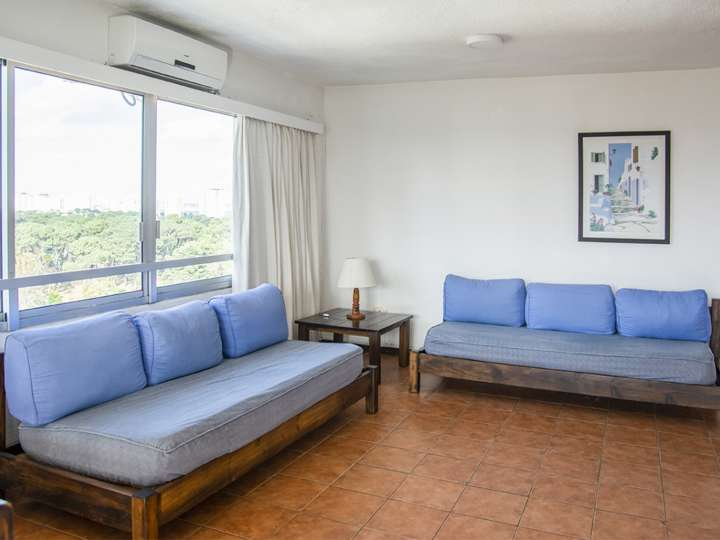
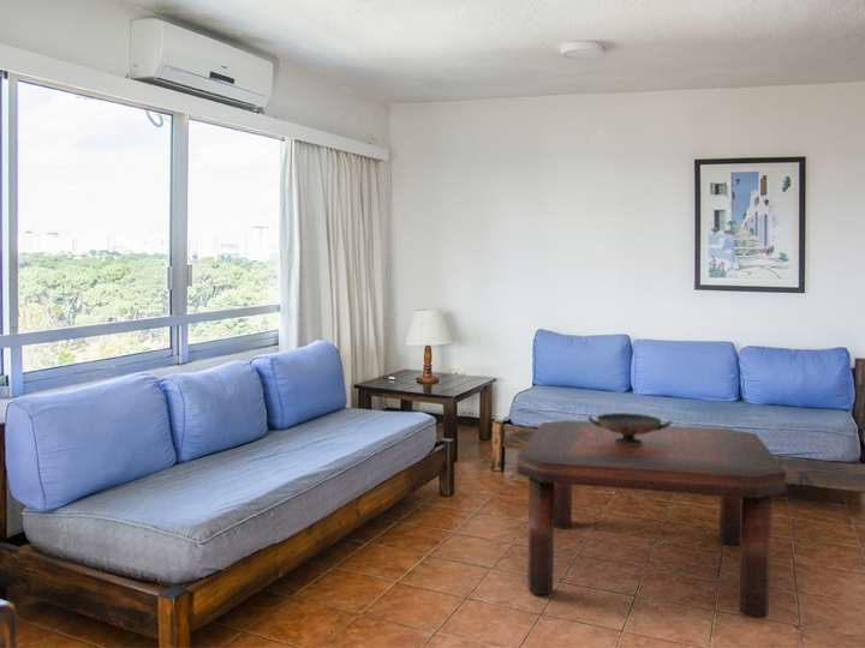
+ coffee table (644, 488)
+ decorative bowl (628, 430)
